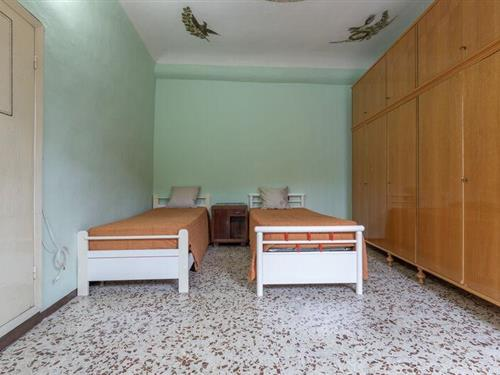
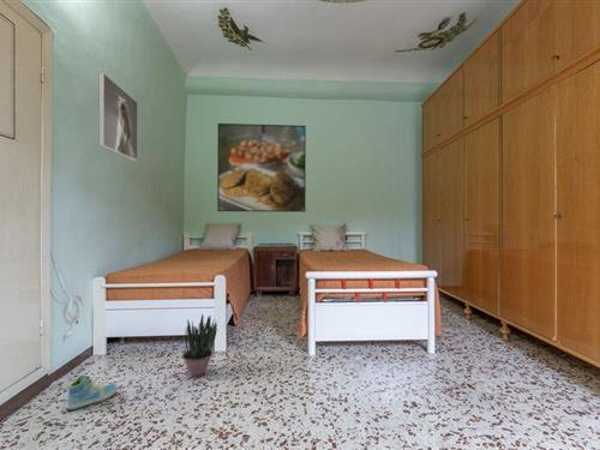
+ potted plant (200, 342)
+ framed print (262, 168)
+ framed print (120, 121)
+ sneaker (92, 386)
